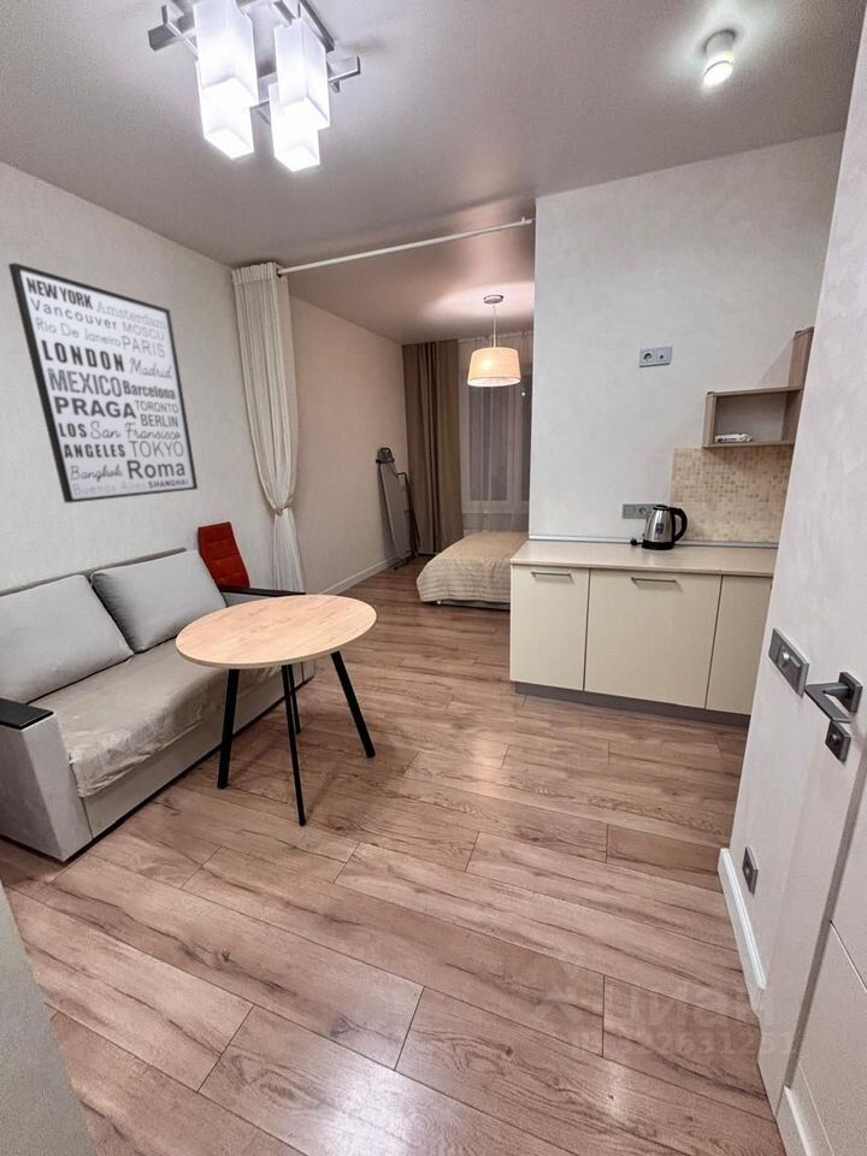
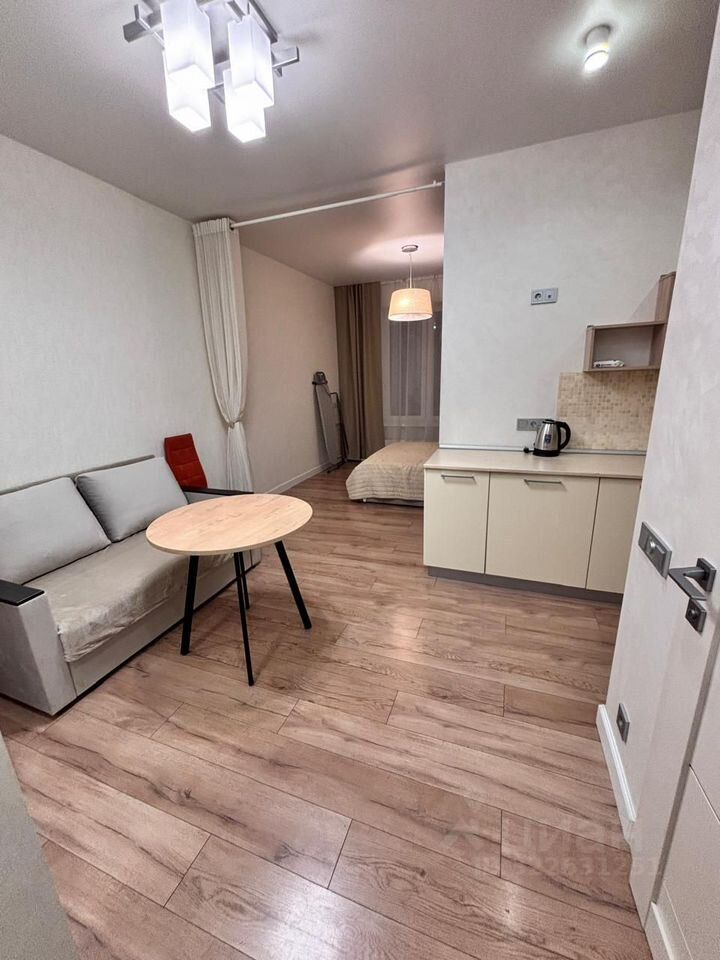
- wall art (120, 397)
